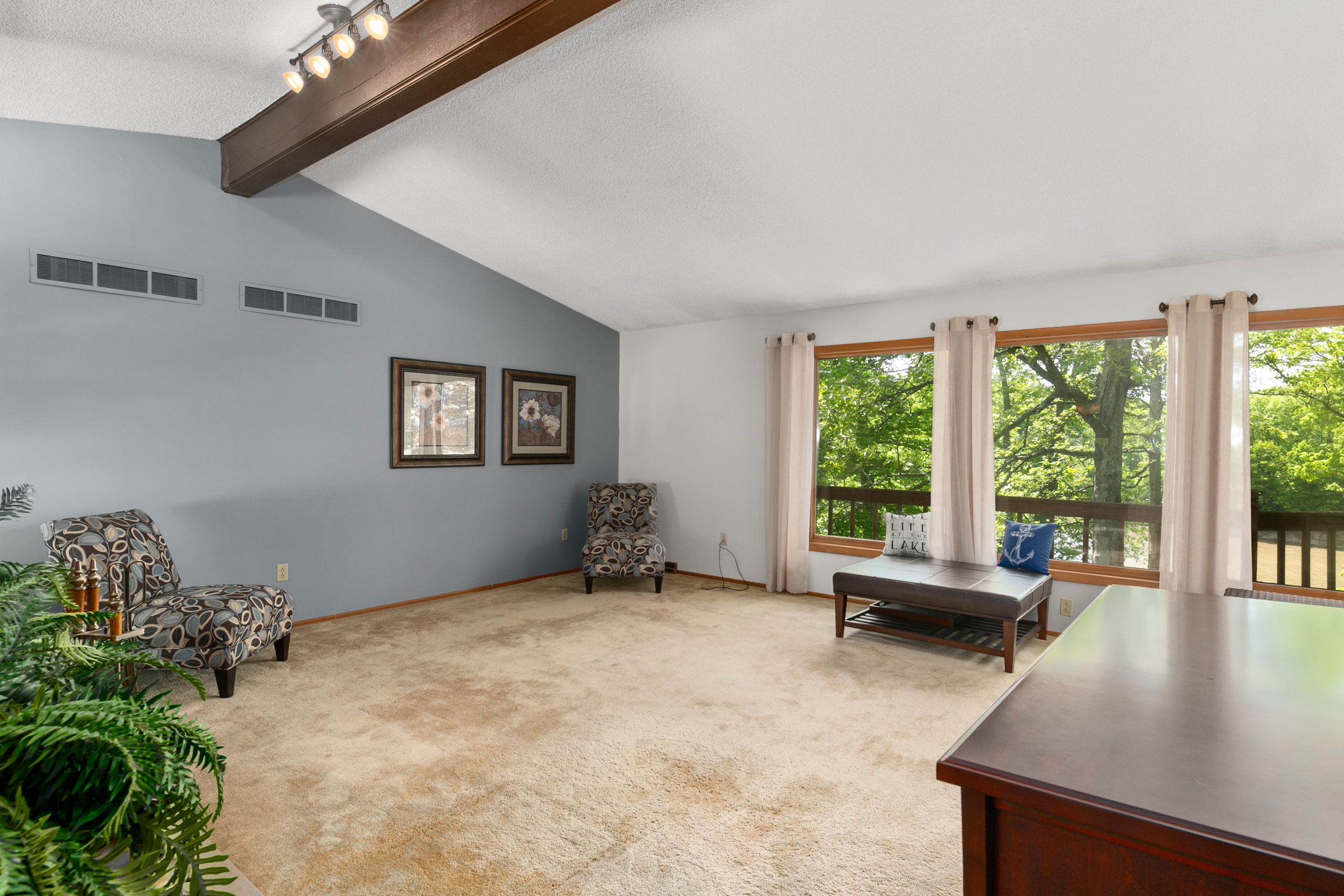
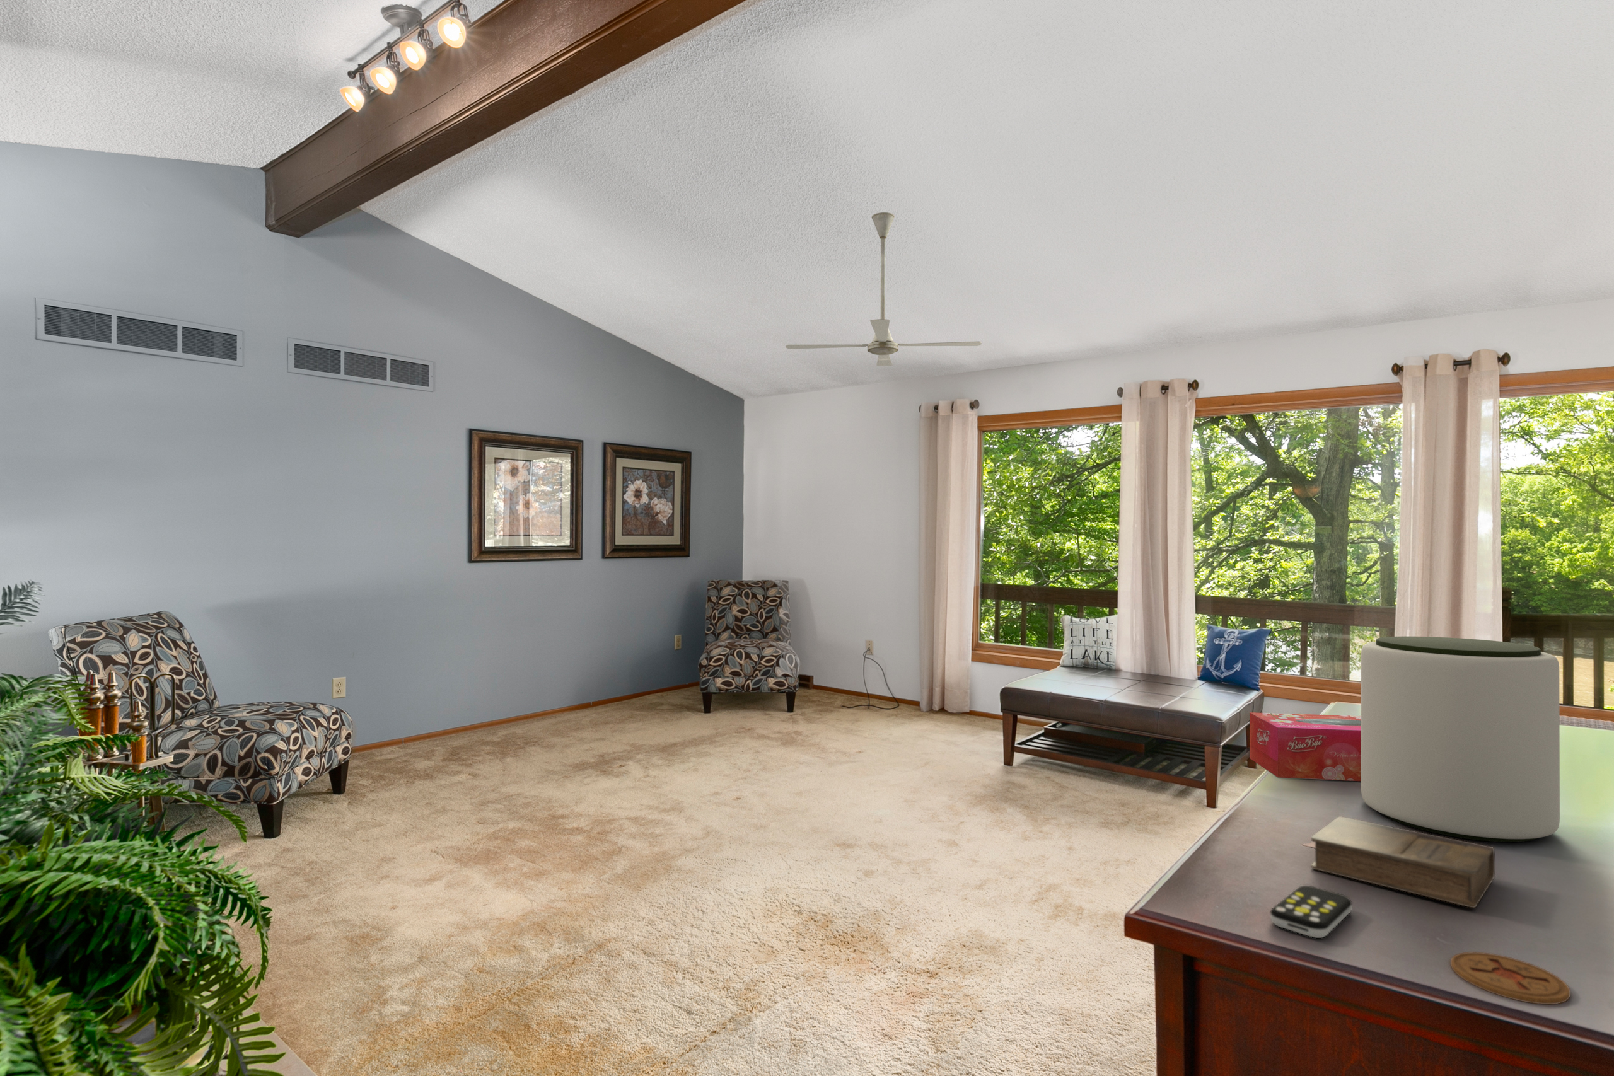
+ remote control (1311, 909)
+ coaster (1508, 976)
+ tissue box (1339, 746)
+ book (1380, 851)
+ ceiling fan (883, 285)
+ plant pot (1454, 731)
